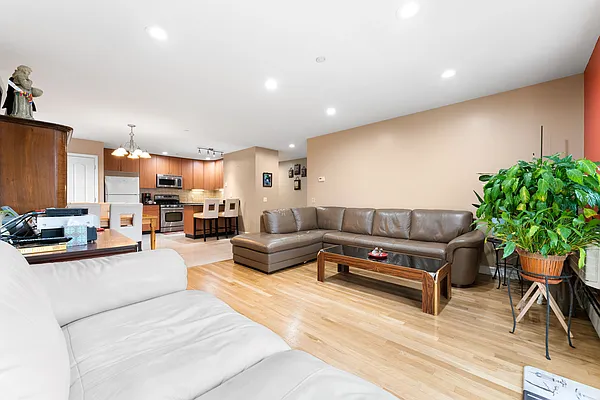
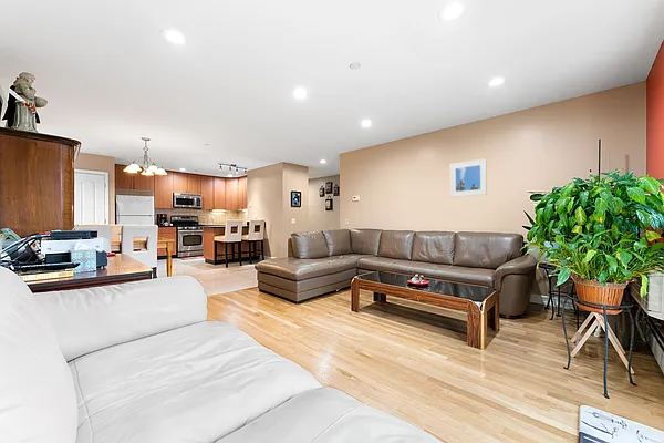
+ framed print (467, 178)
